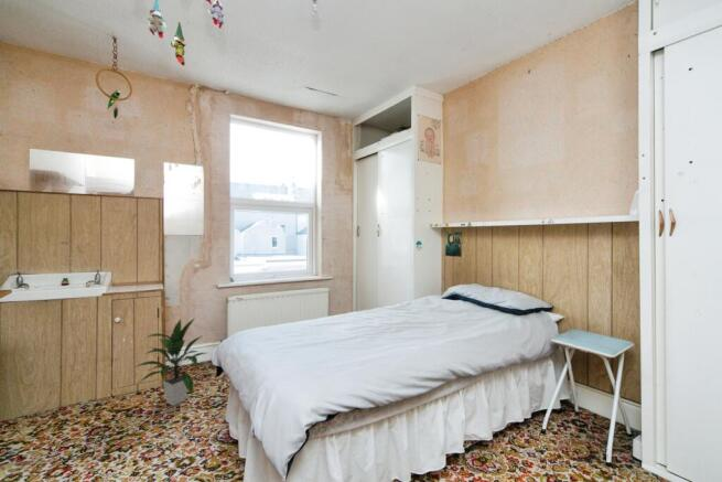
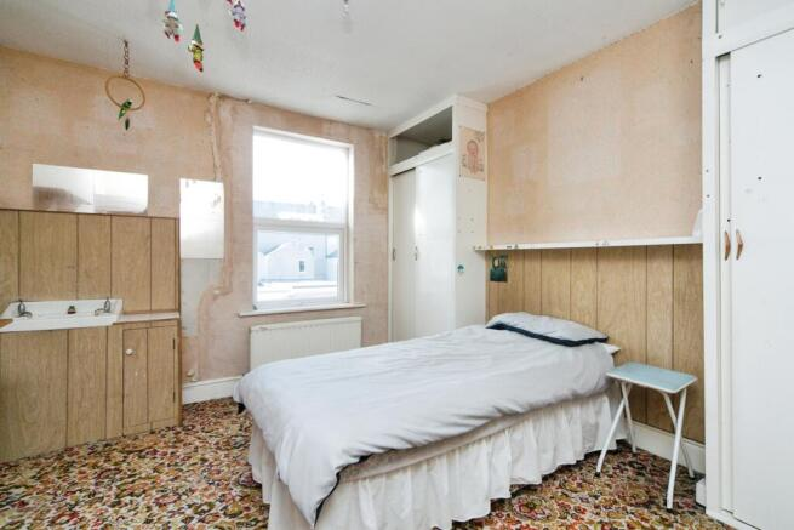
- indoor plant (175, 362)
